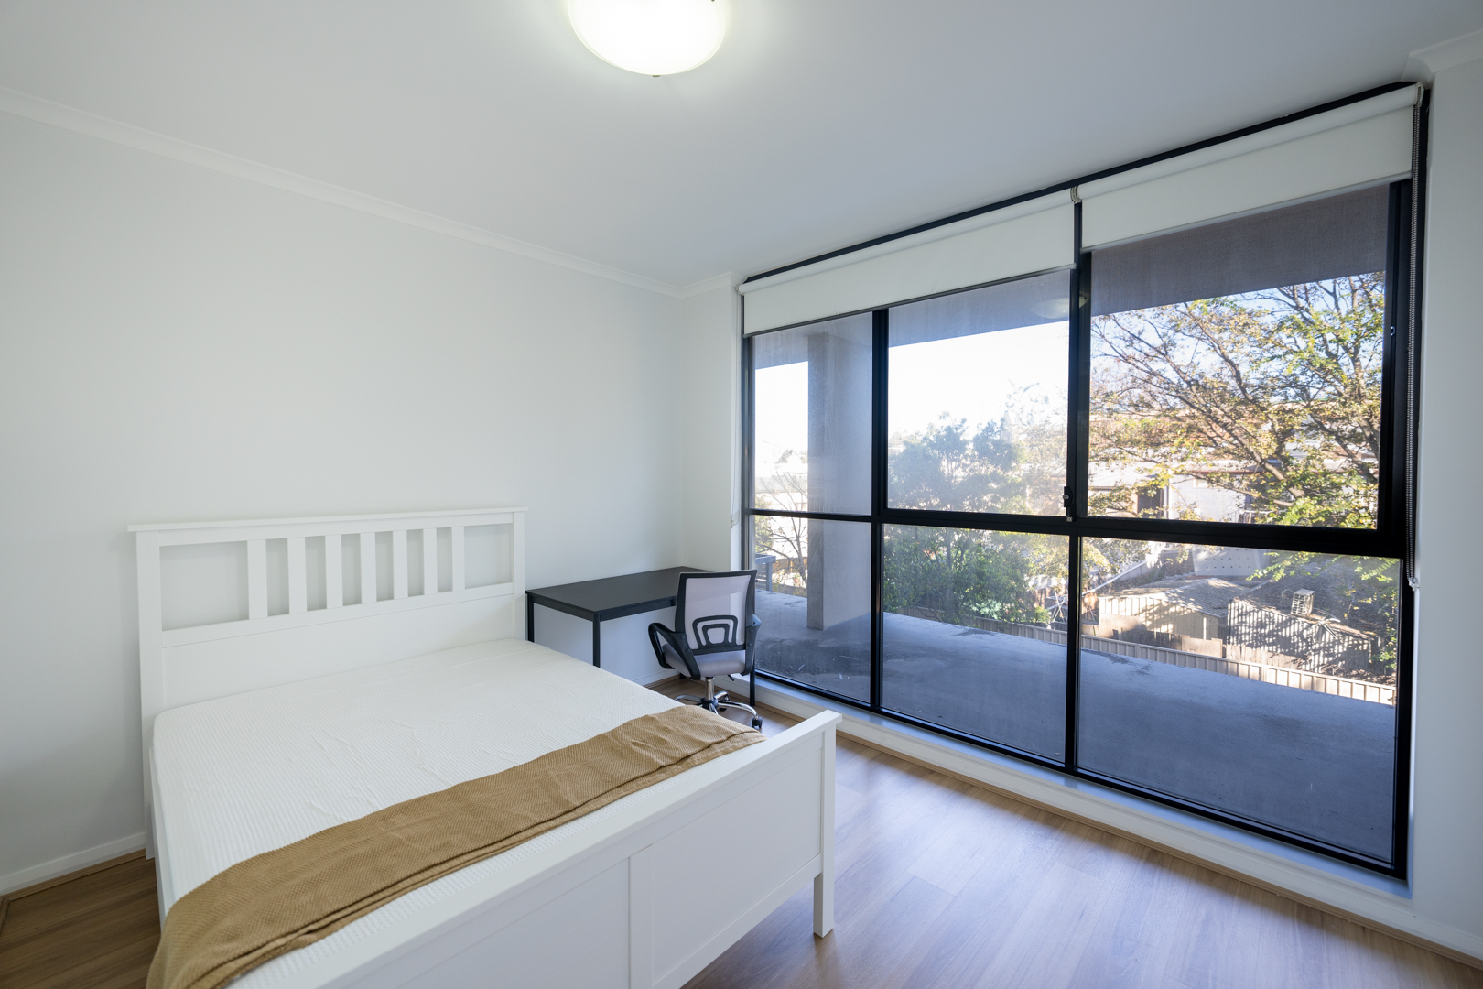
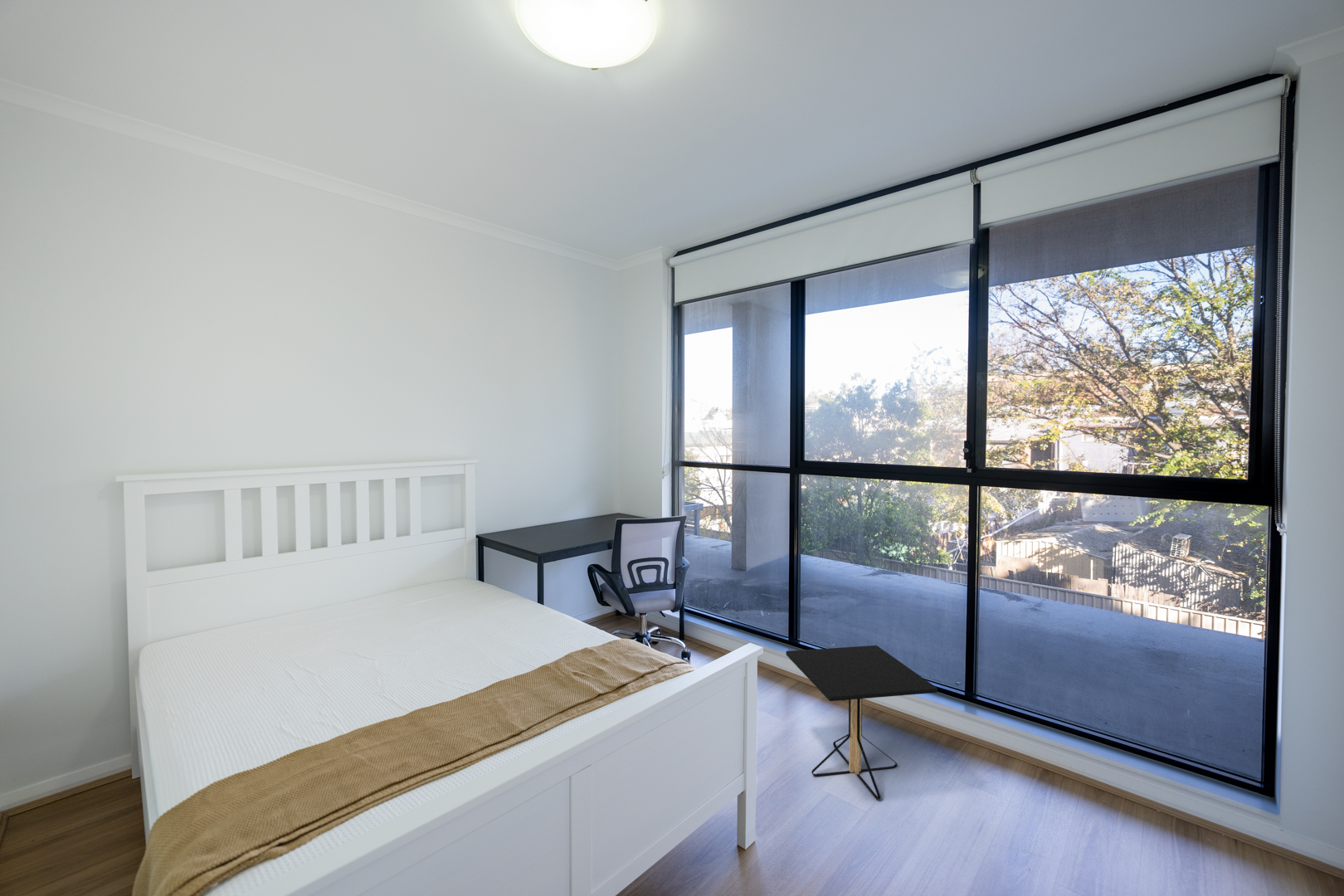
+ side table (855, 719)
